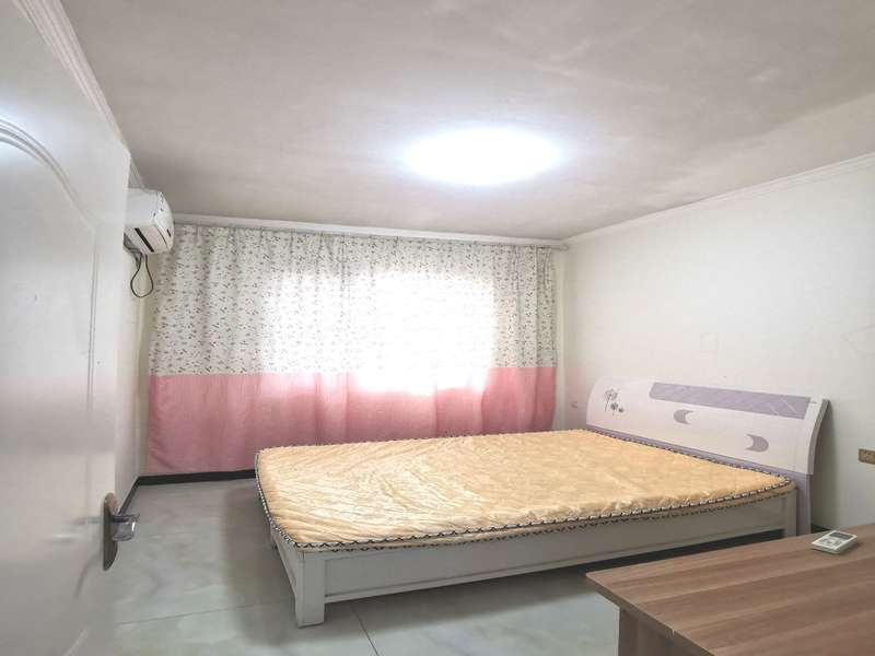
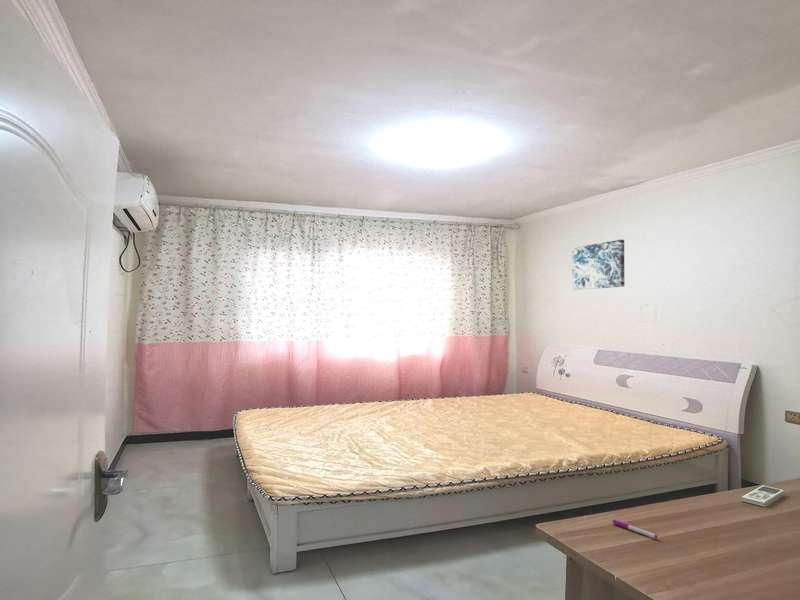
+ pen (634, 528)
+ wall art (596, 266)
